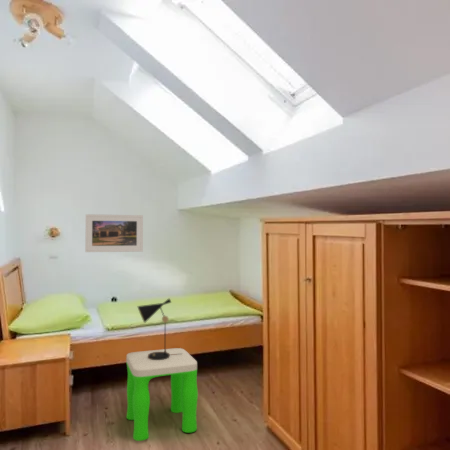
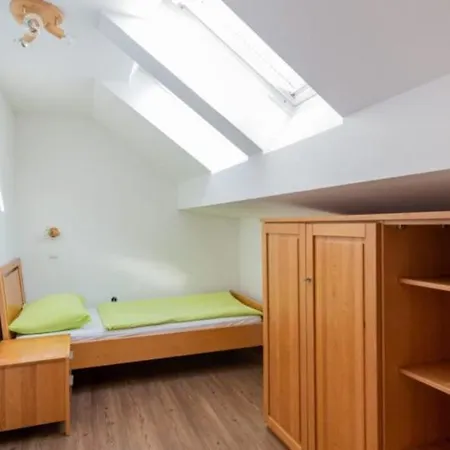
- stool (171, 390)
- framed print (114, 233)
- table lamp (165, 327)
